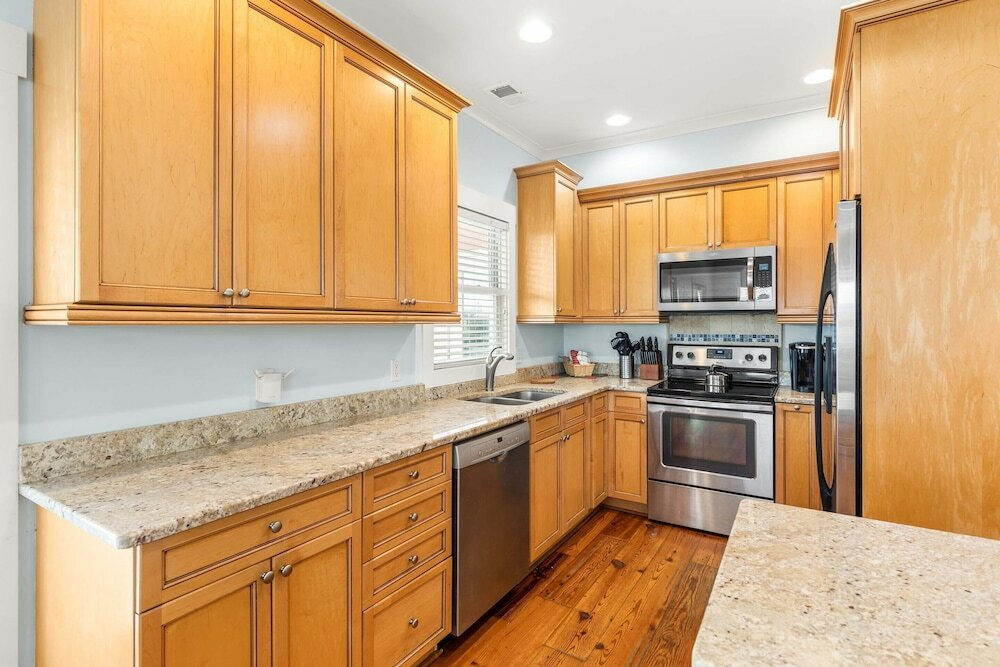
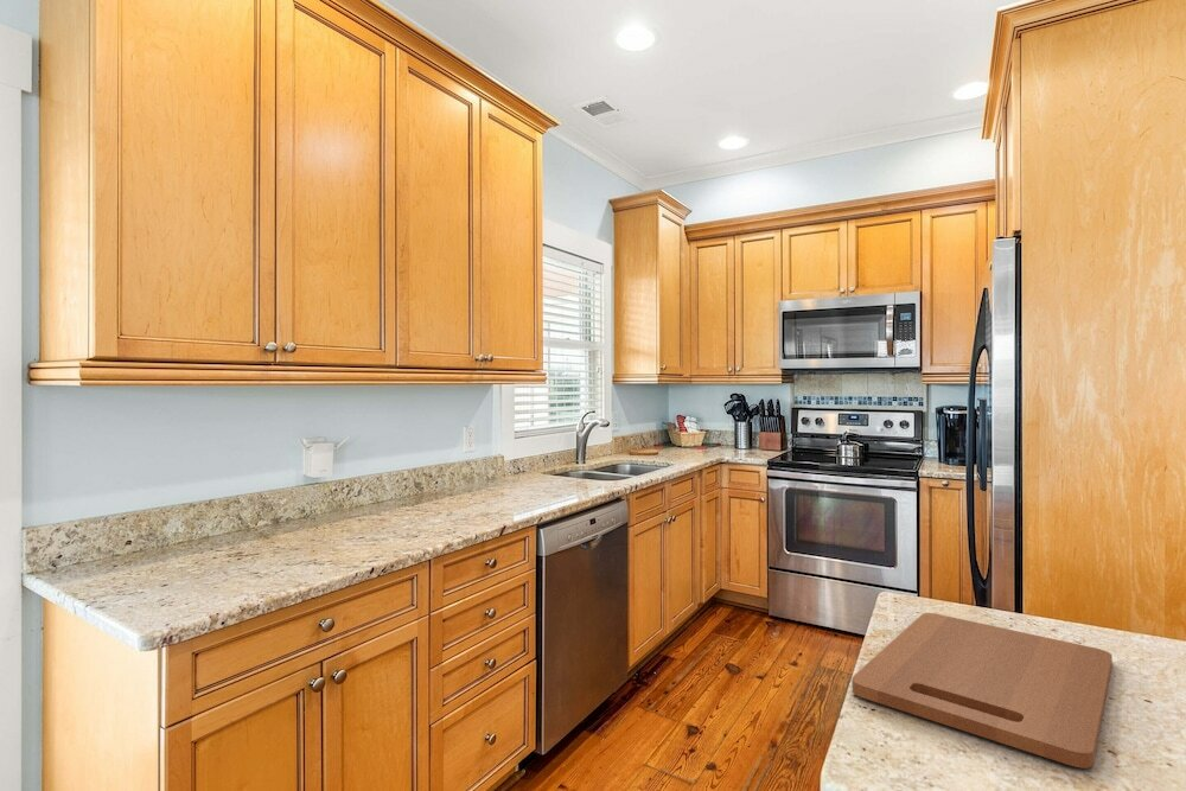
+ cutting board (987, 671)
